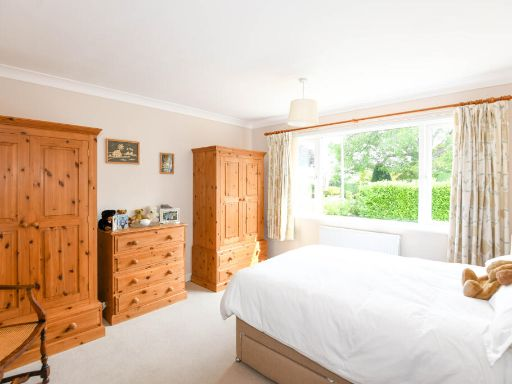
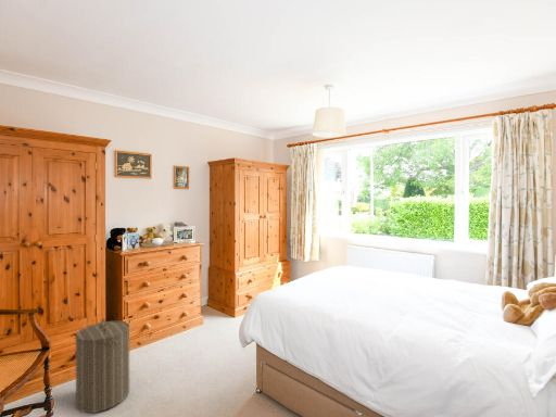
+ laundry hamper (103, 357)
